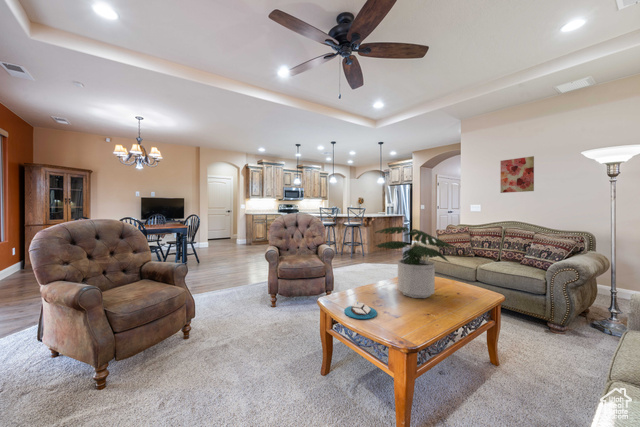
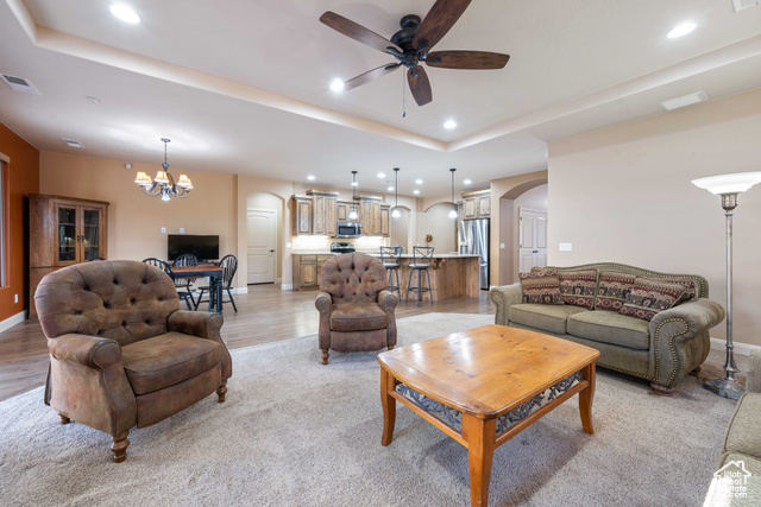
- potted plant (418, 260)
- wall art (516, 175)
- candle (360, 306)
